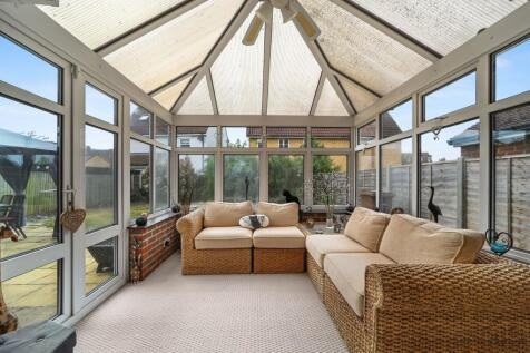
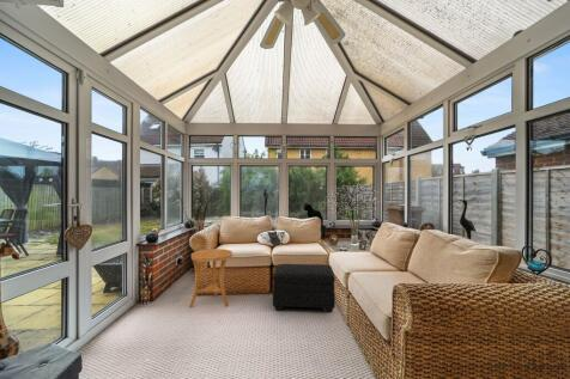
+ side table (213, 277)
+ ottoman (303, 286)
